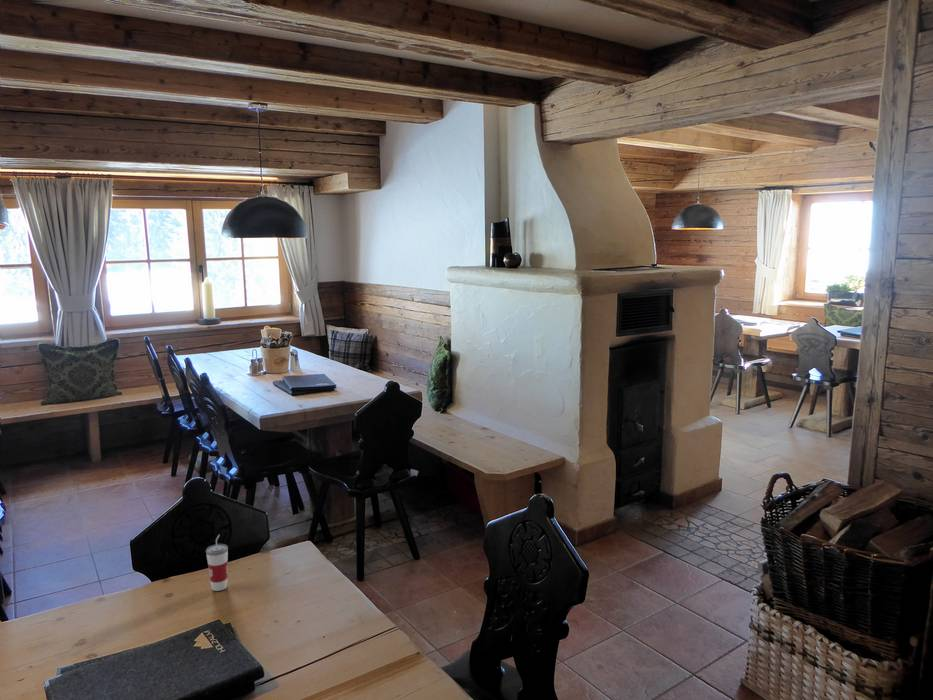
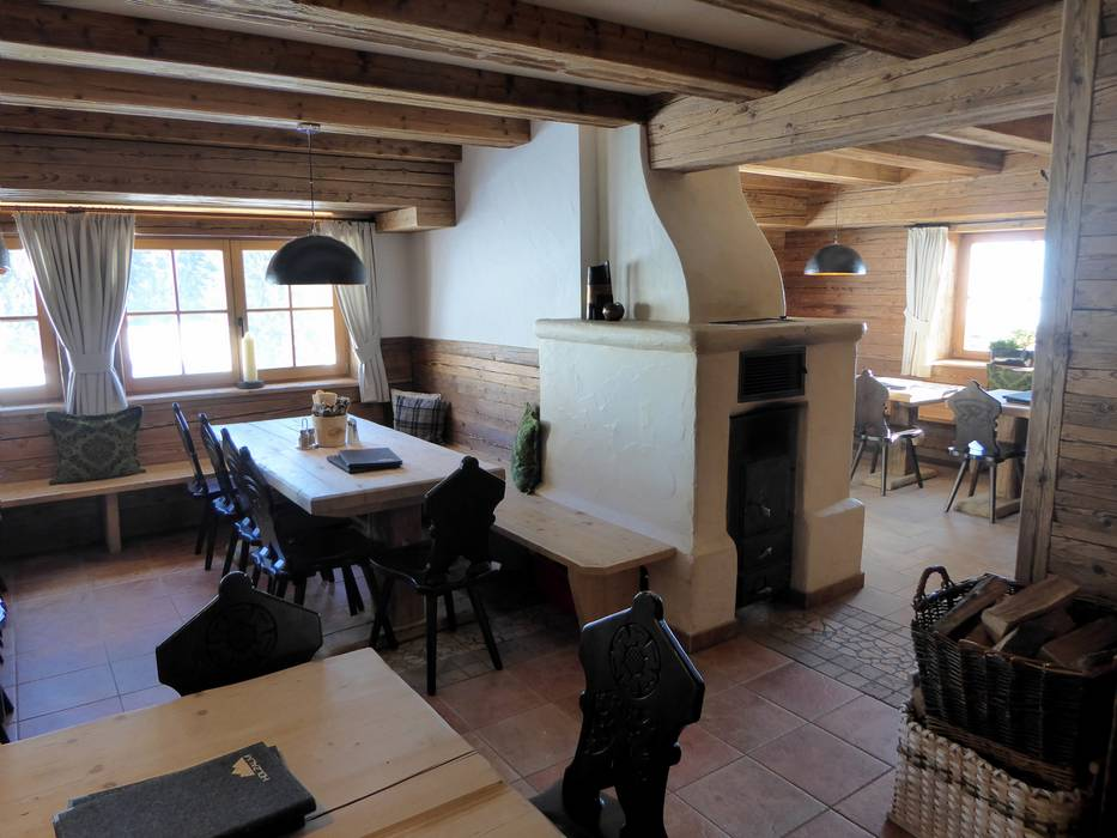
- cup (217, 561)
